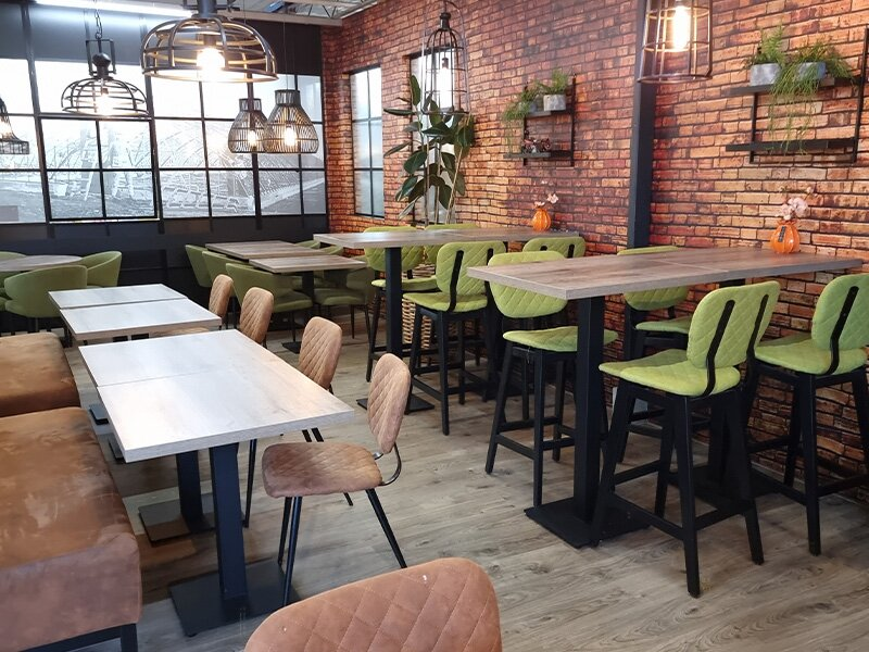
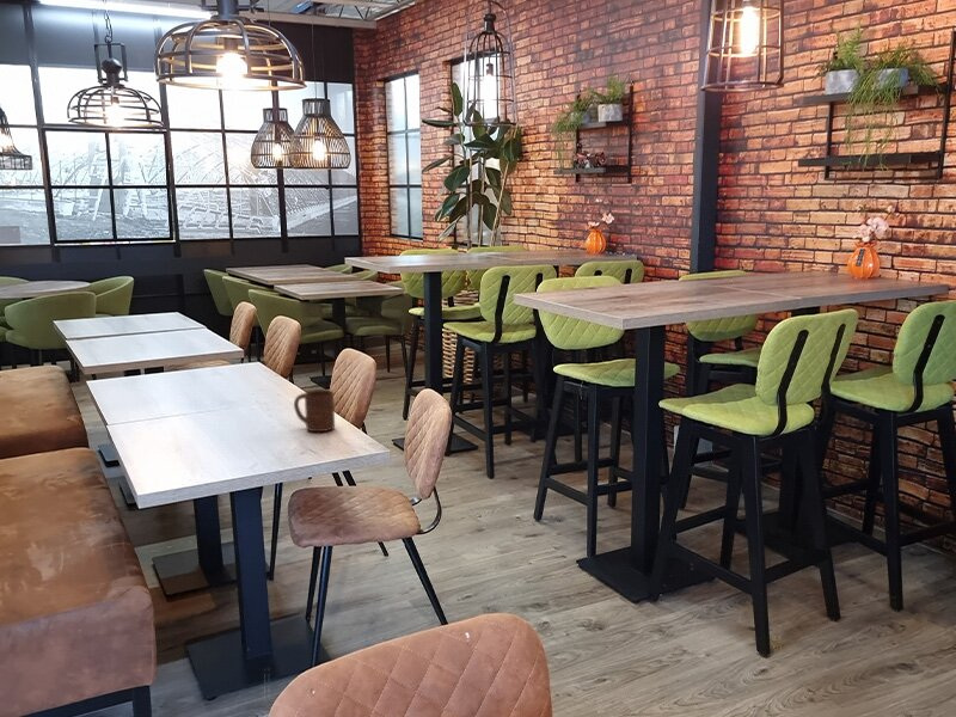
+ cup (314, 411)
